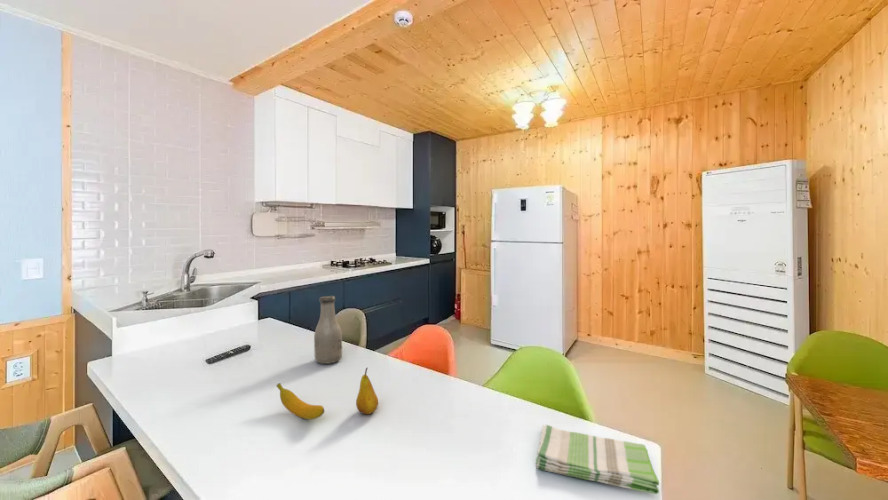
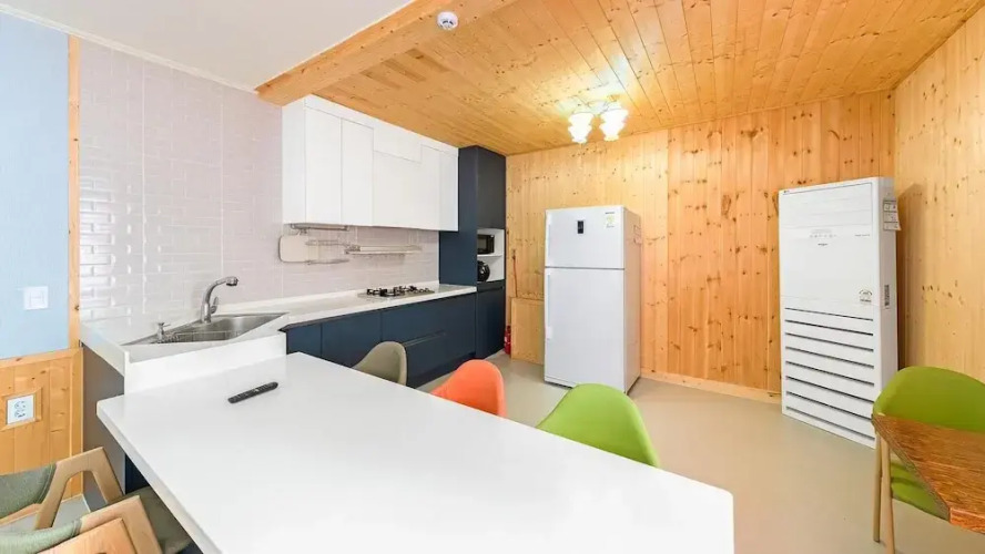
- fruit (367, 390)
- bottle (328, 328)
- dish towel (592, 452)
- banana (299, 402)
